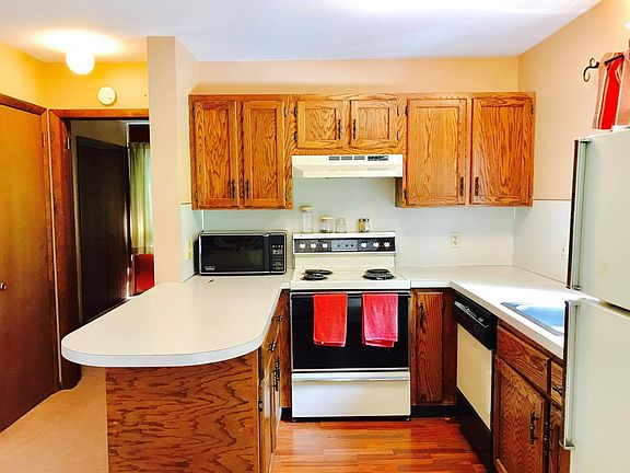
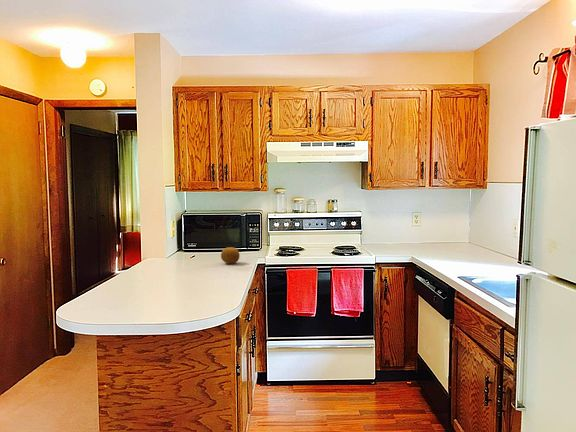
+ fruit (230, 255)
